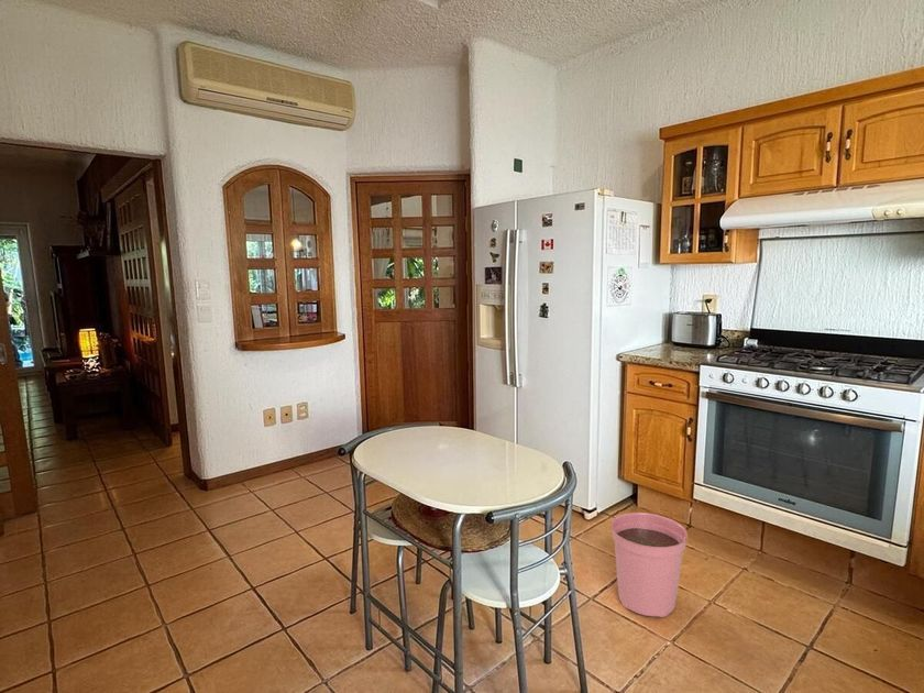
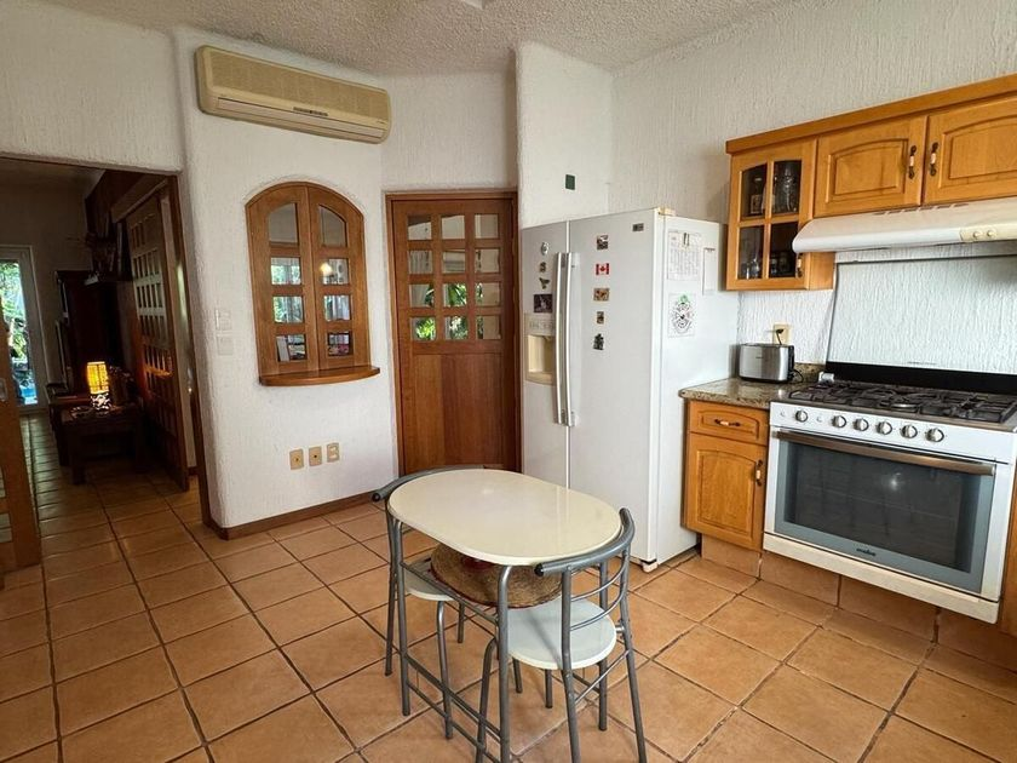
- plant pot (647, 564)
